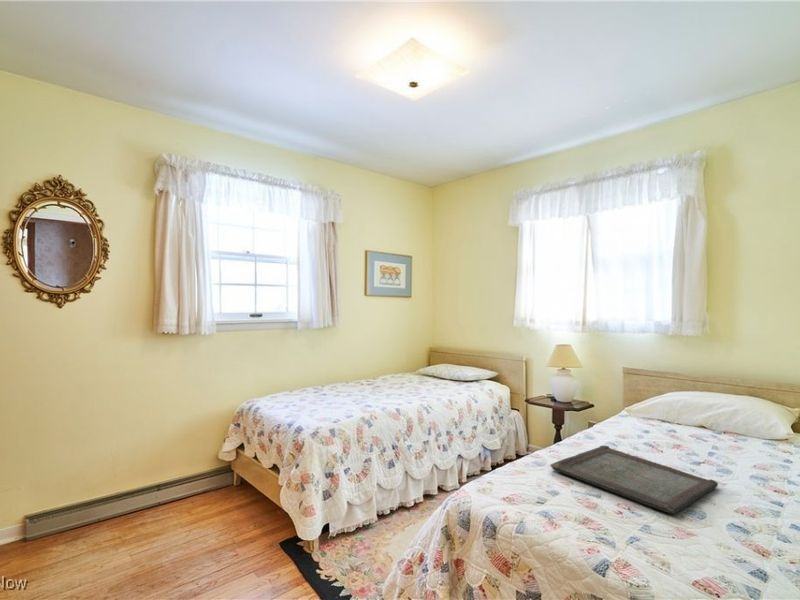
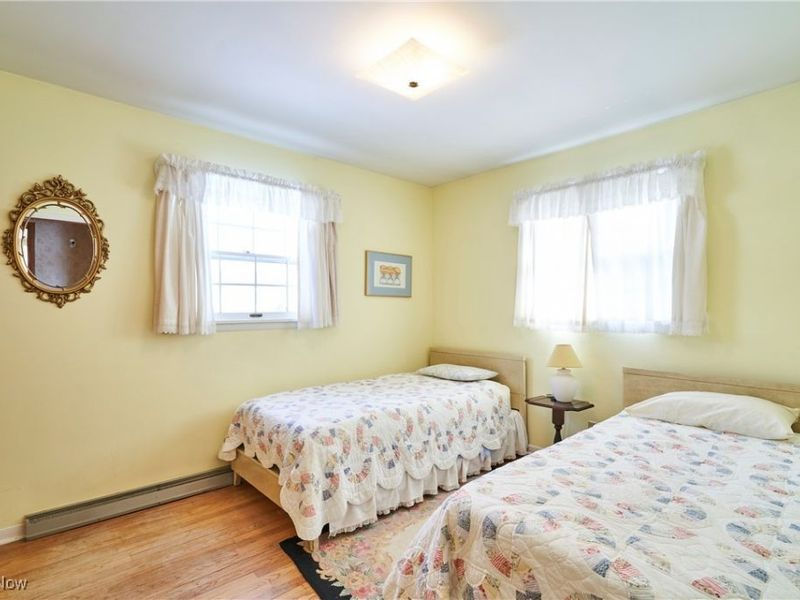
- serving tray (630, 474)
